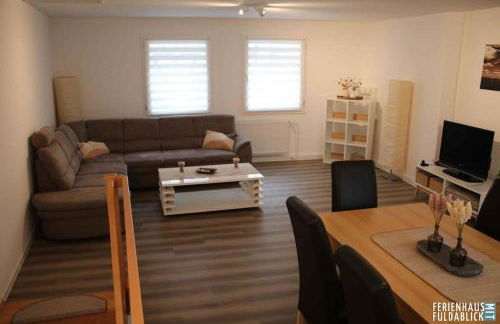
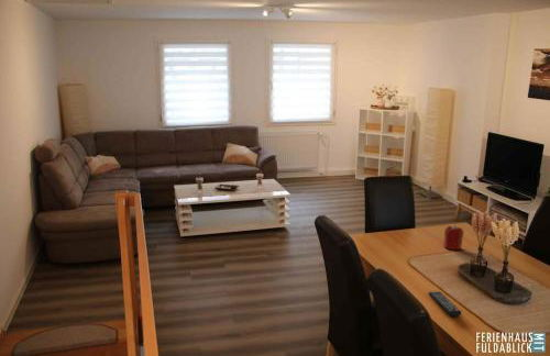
+ candle (453, 235)
+ remote control (443, 302)
